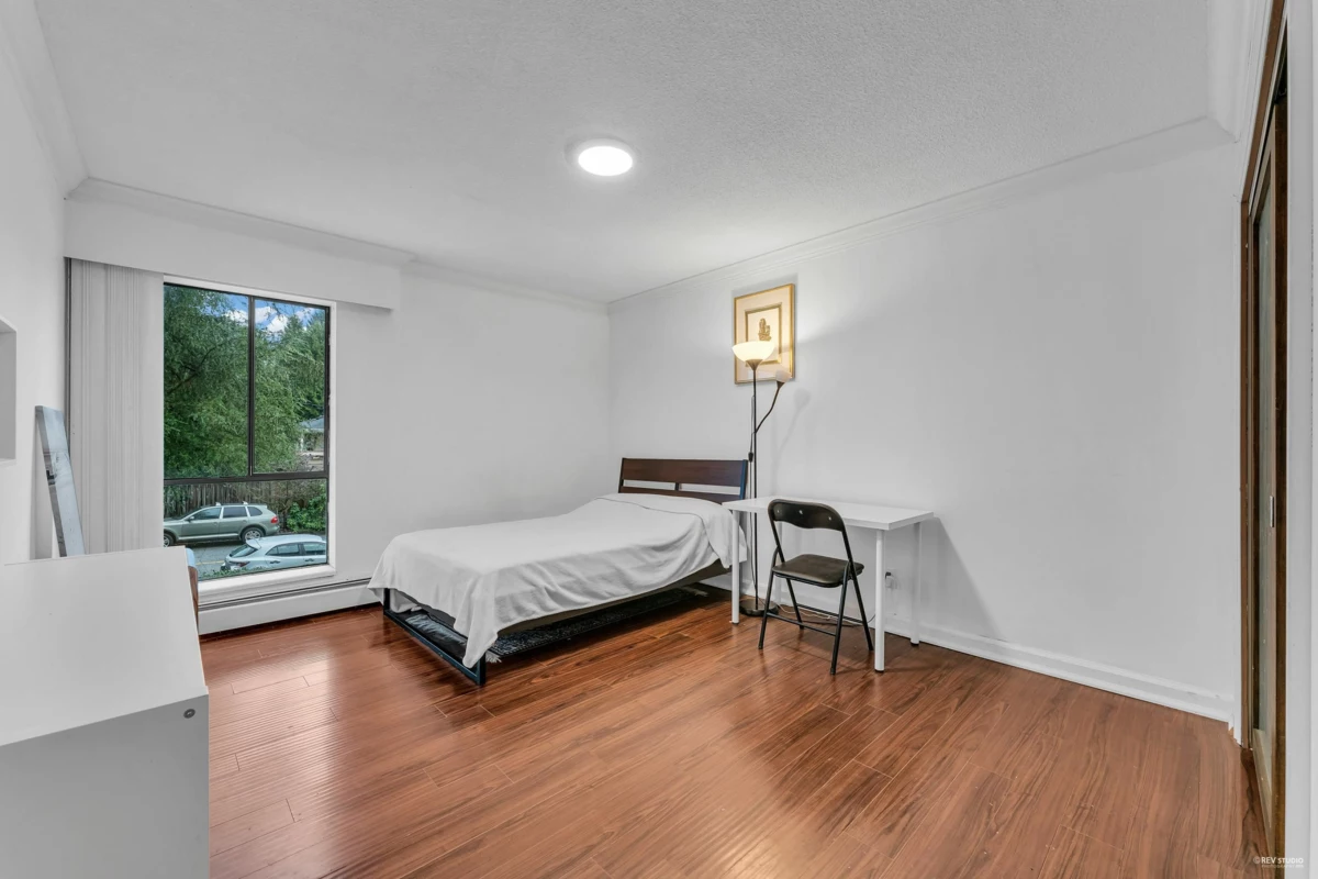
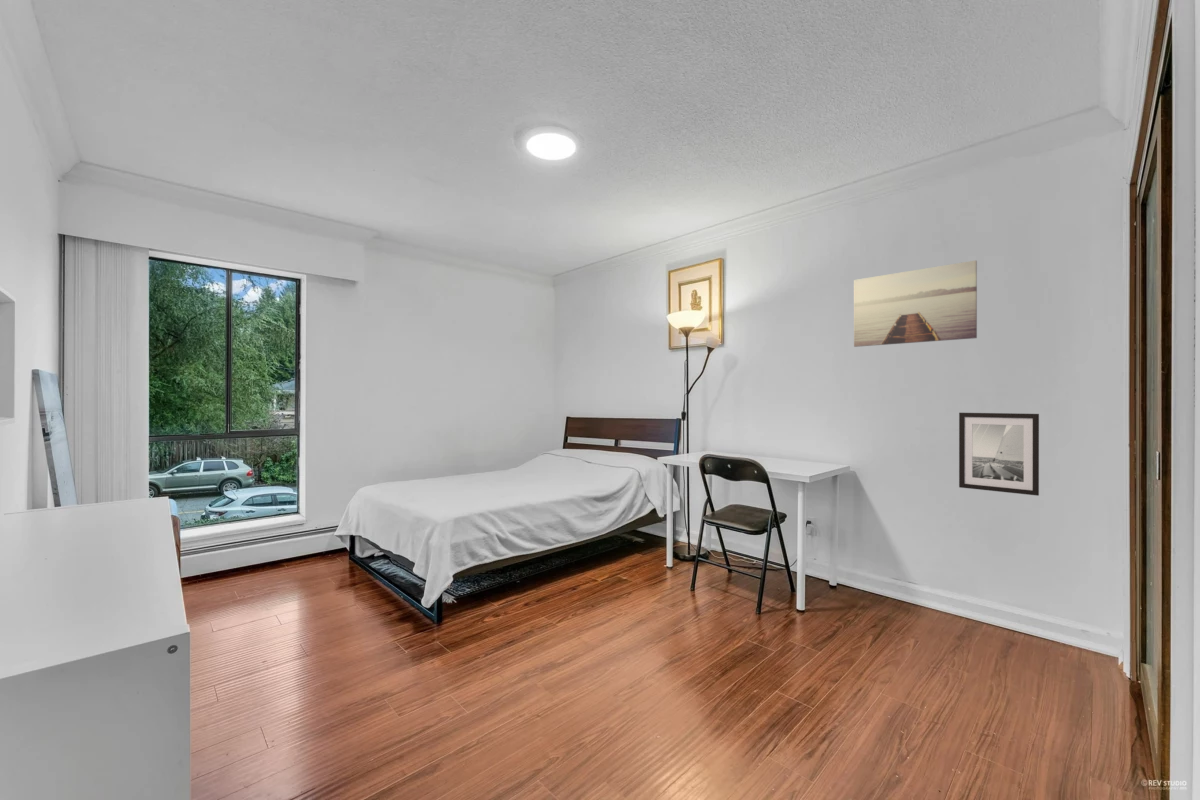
+ wall art (997, 452)
+ wall art (910, 306)
